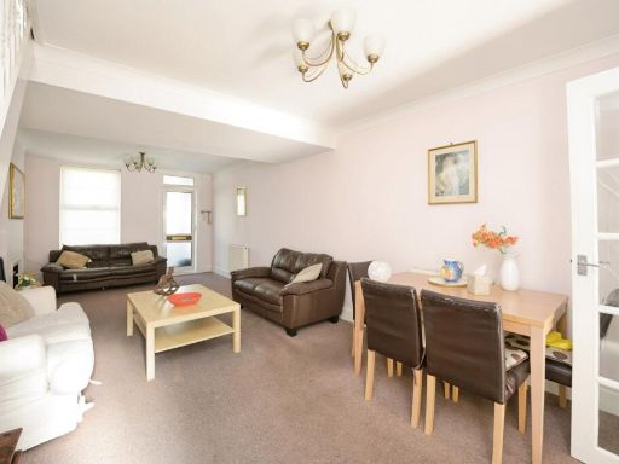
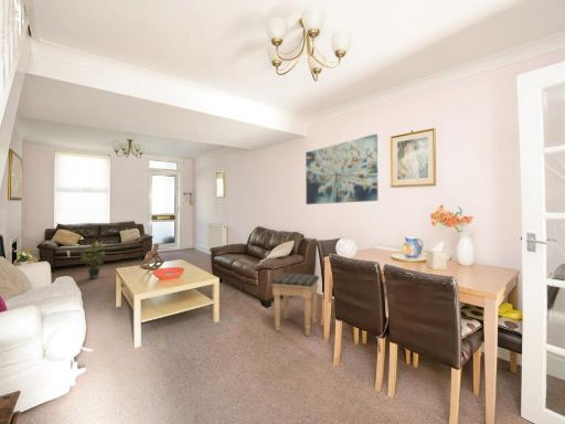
+ wall art (337, 173)
+ potted plant (93, 258)
+ footstool (296, 295)
